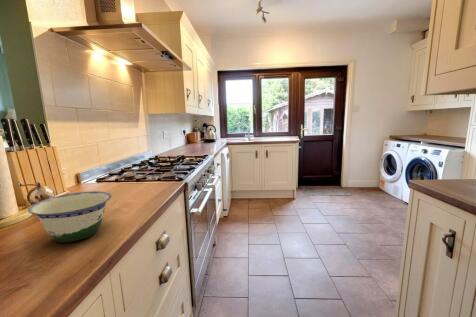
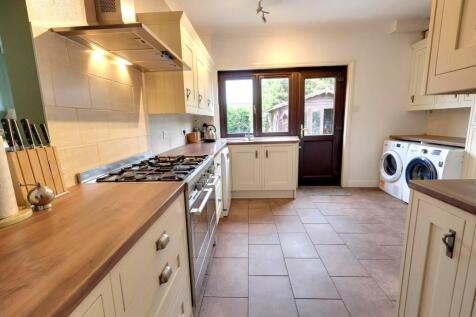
- bowl (76, 217)
